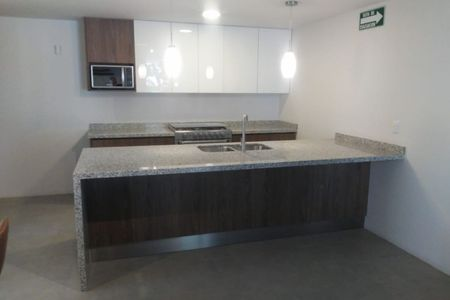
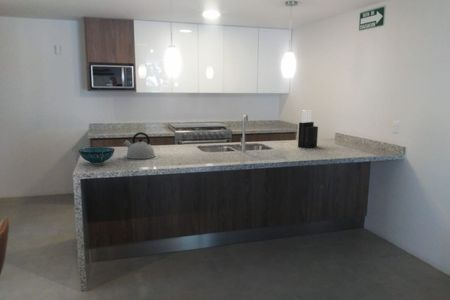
+ decorative bowl (97, 156)
+ kettle (139, 144)
+ knife block (309, 128)
